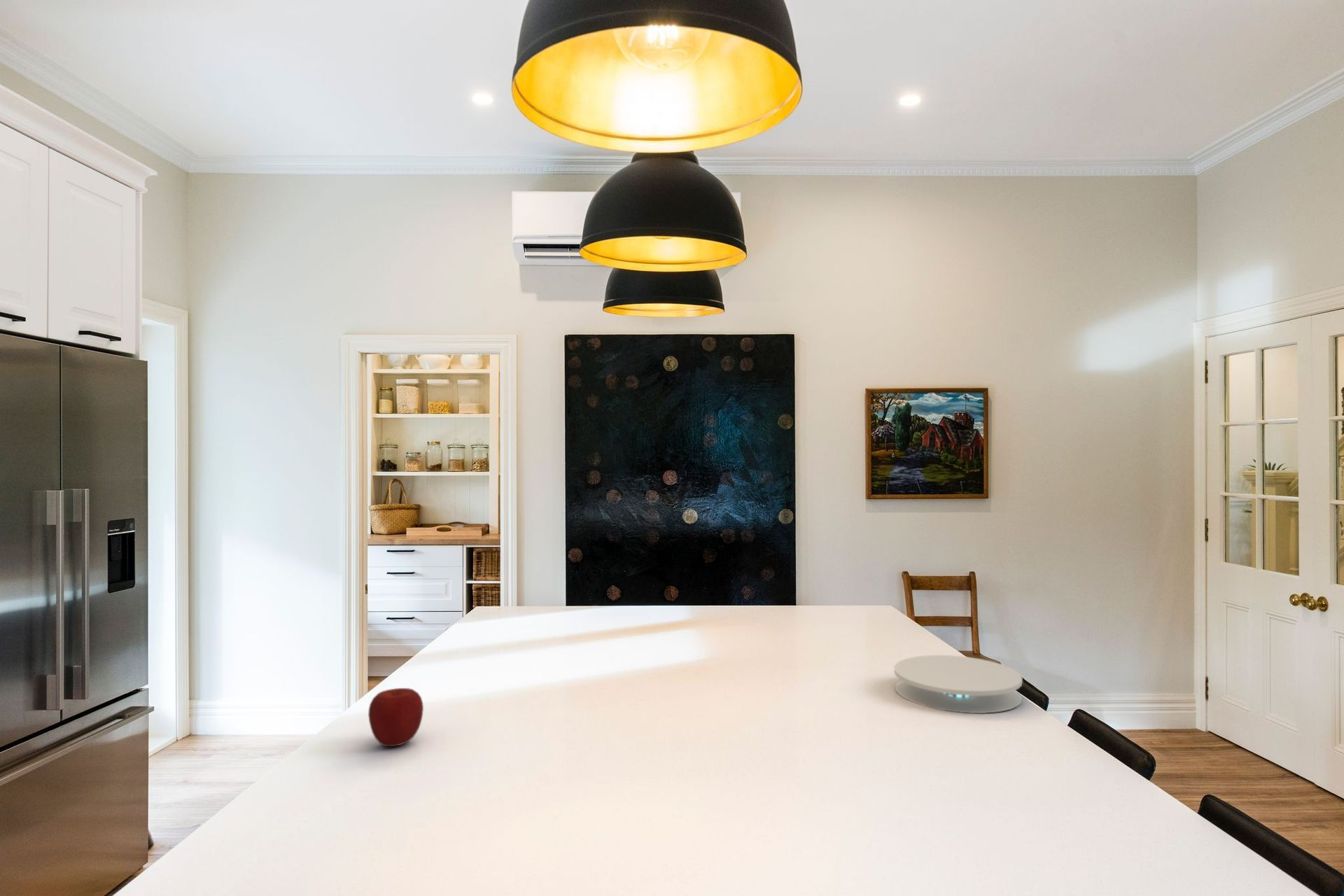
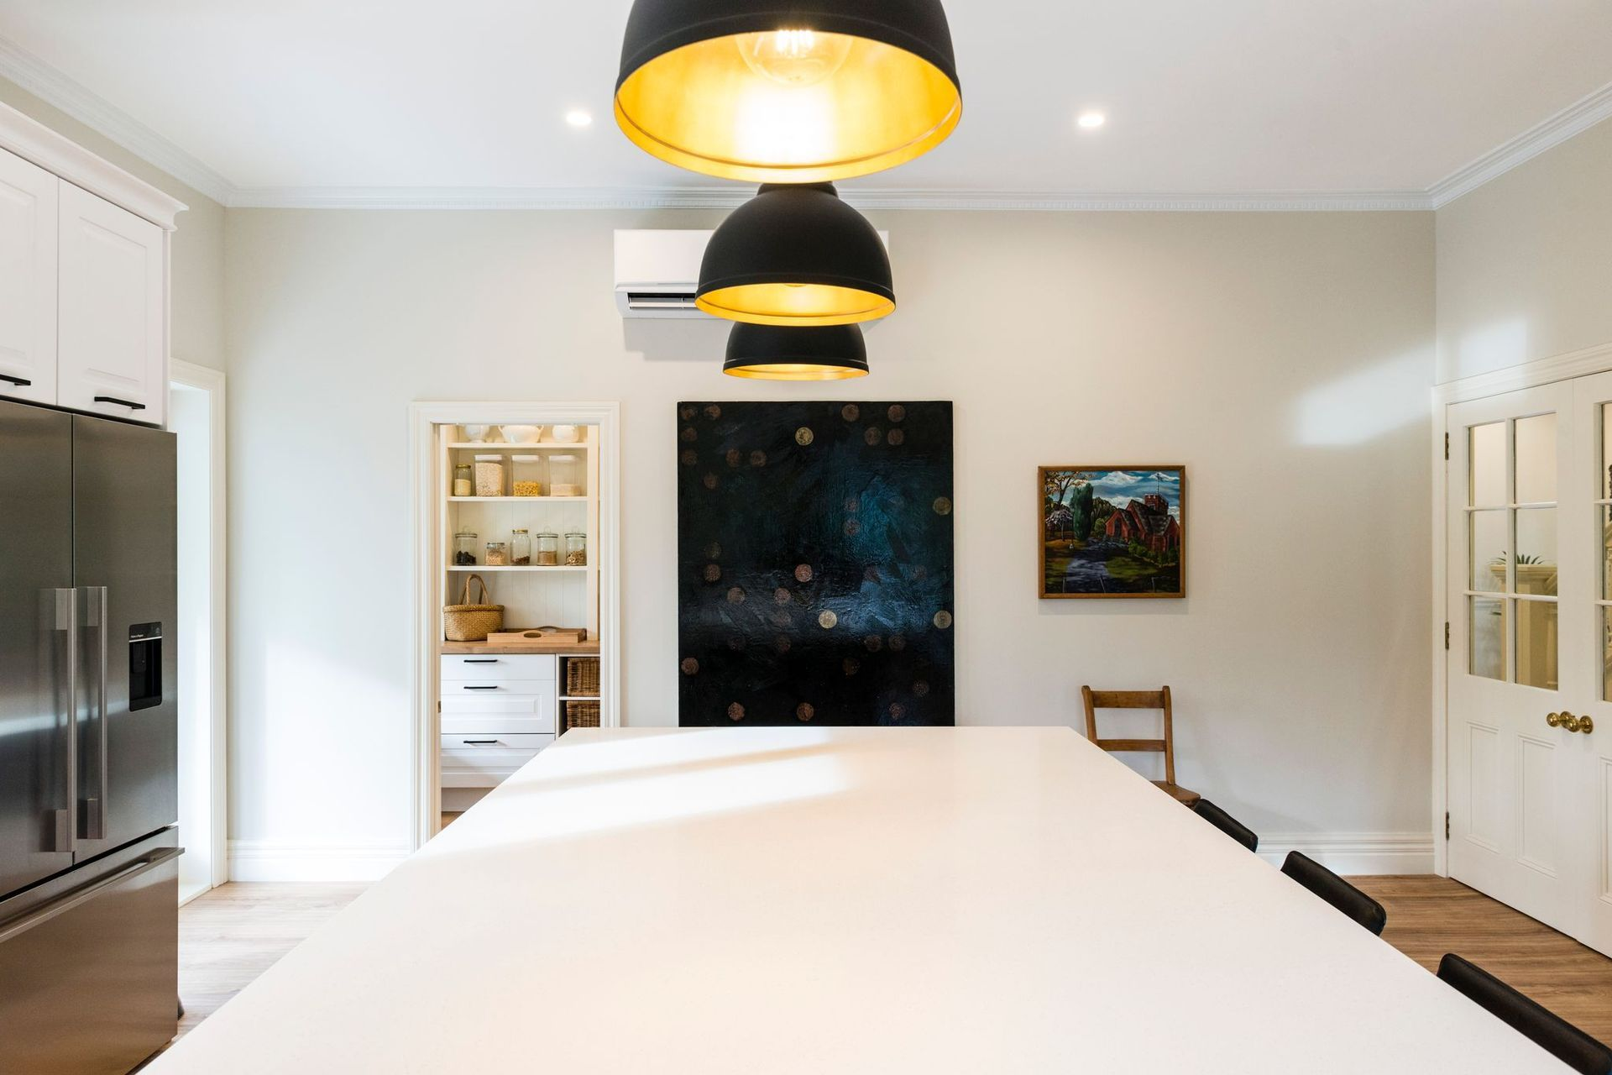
- apple (396, 715)
- plate (956, 682)
